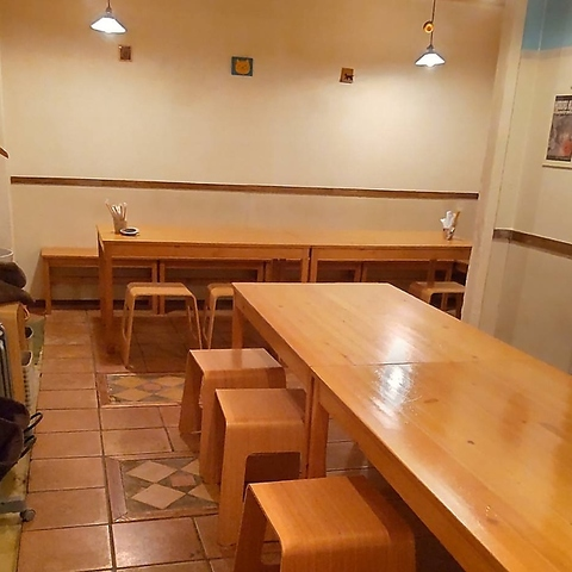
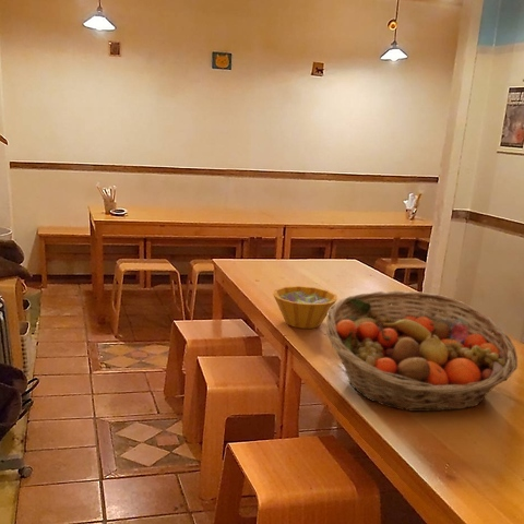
+ fruit basket (417, 348)
+ bowl (303, 308)
